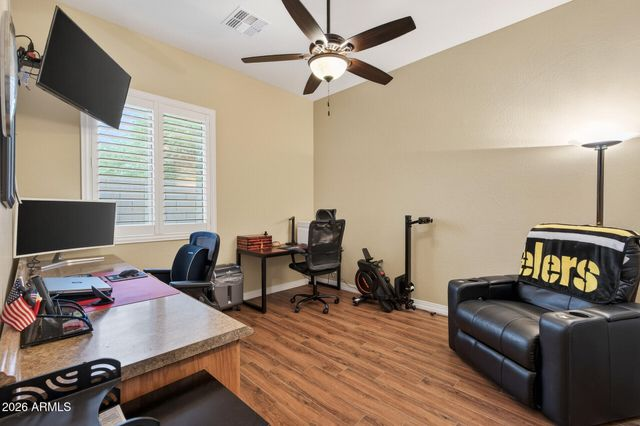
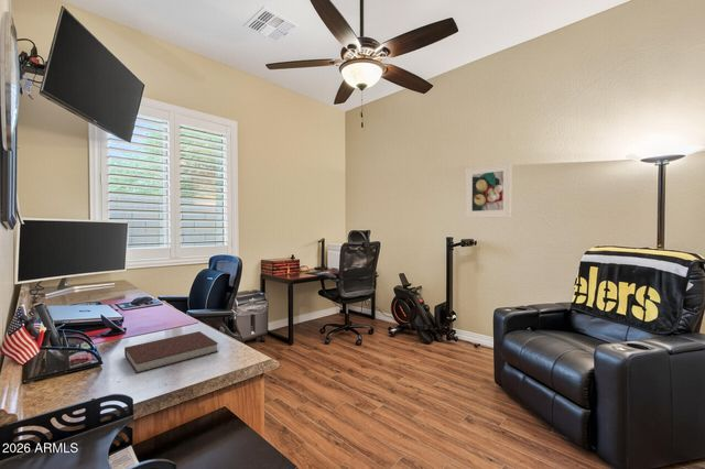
+ notebook (172, 349)
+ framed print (487, 192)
